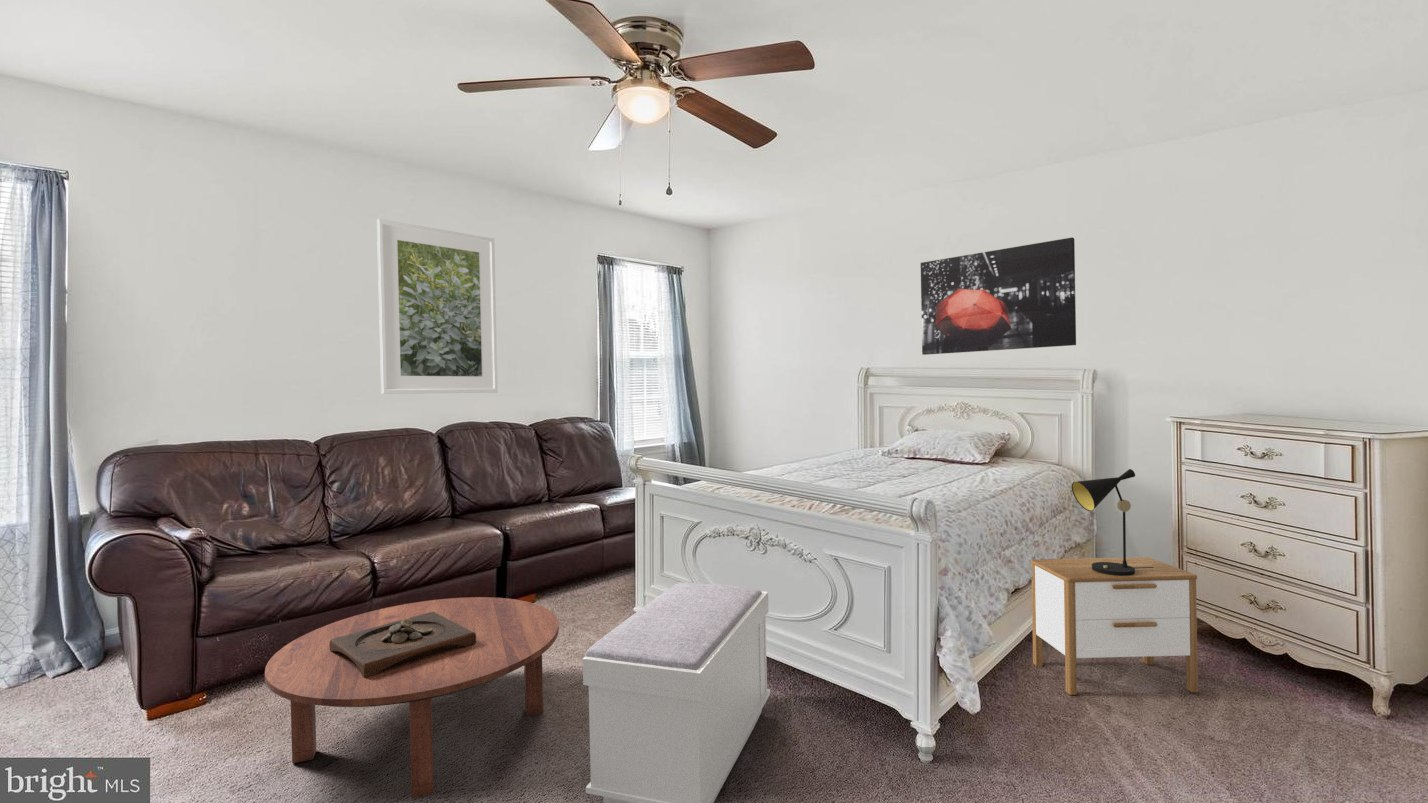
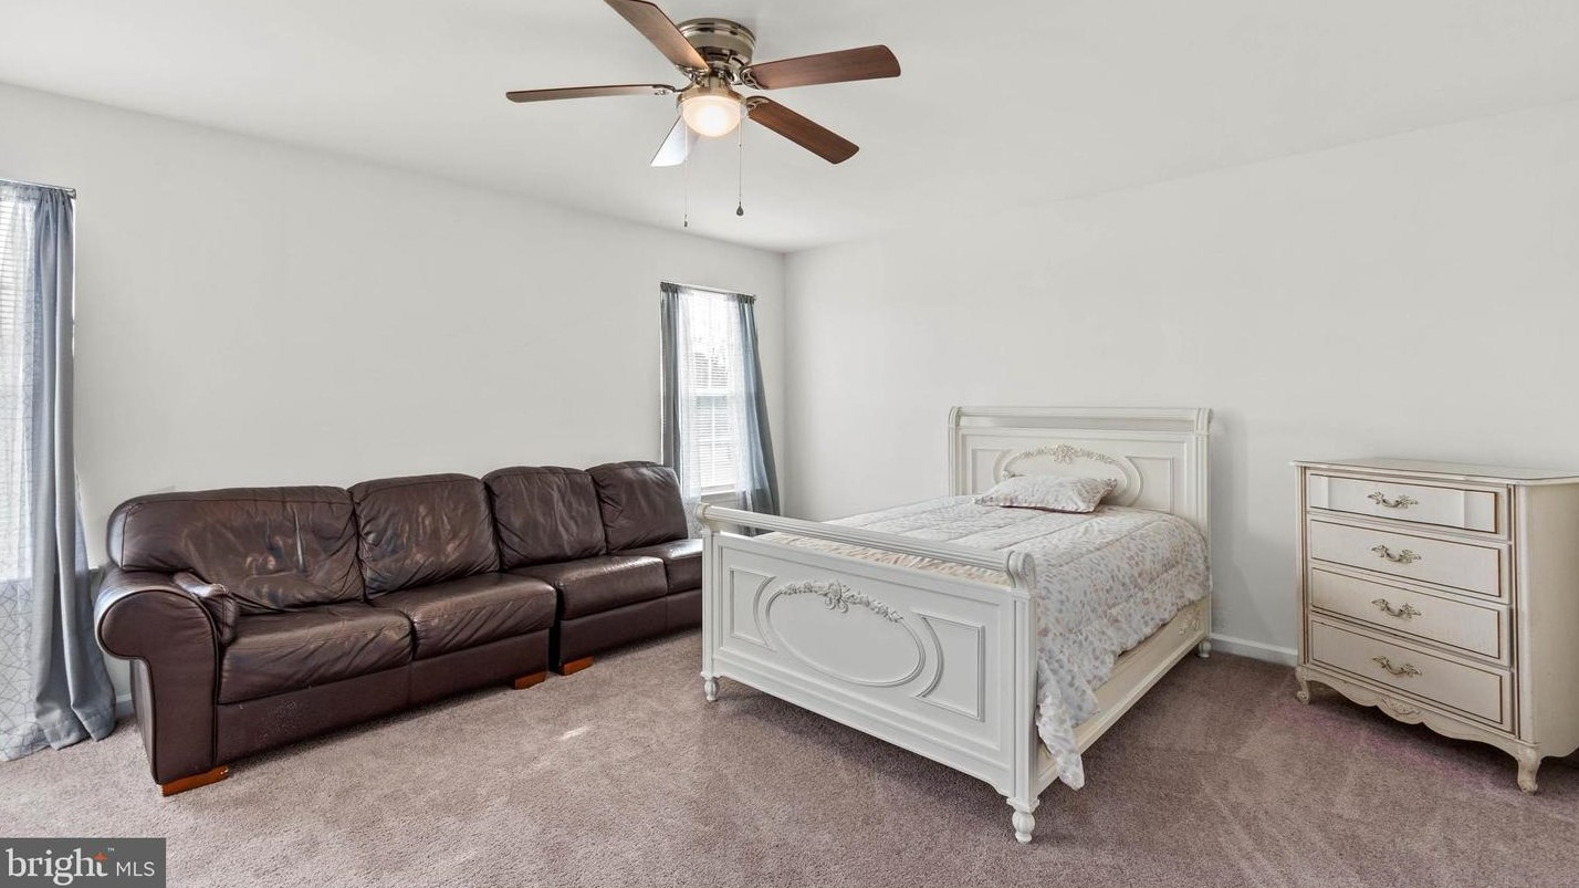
- wooden tray (402, 632)
- coffee table (425, 685)
- bench (687, 682)
- nightstand (1111, 622)
- table lamp (1123, 519)
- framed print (441, 311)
- wall art (992, 300)
